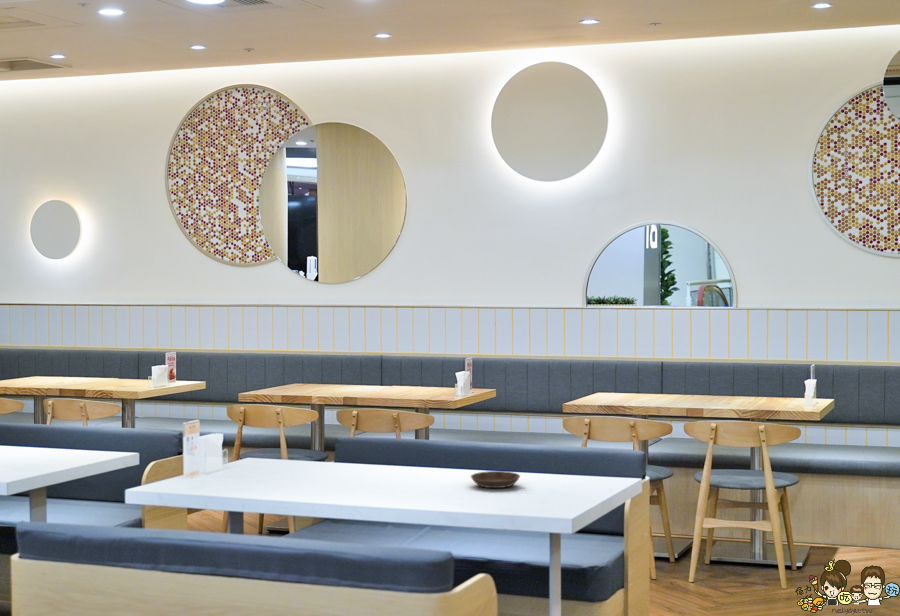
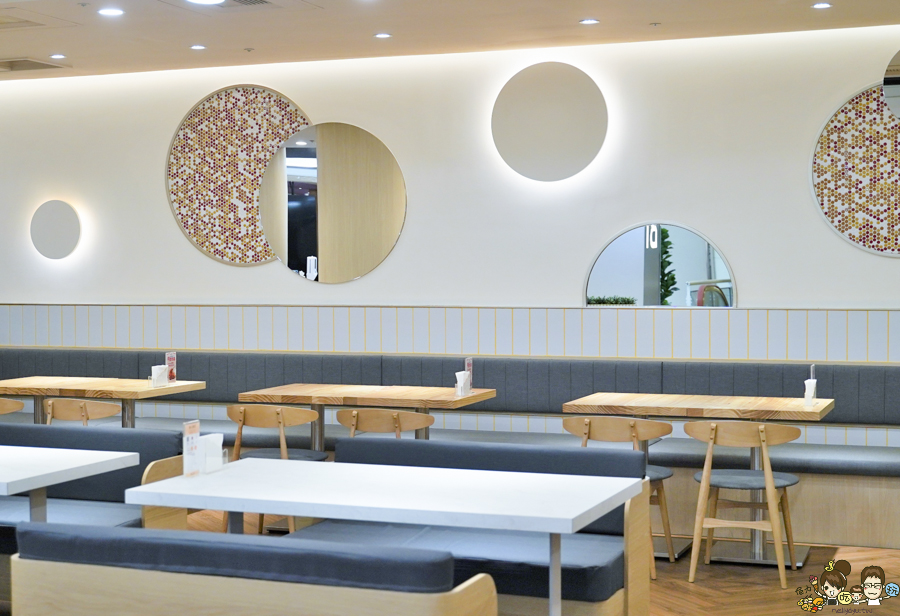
- saucer (495, 480)
